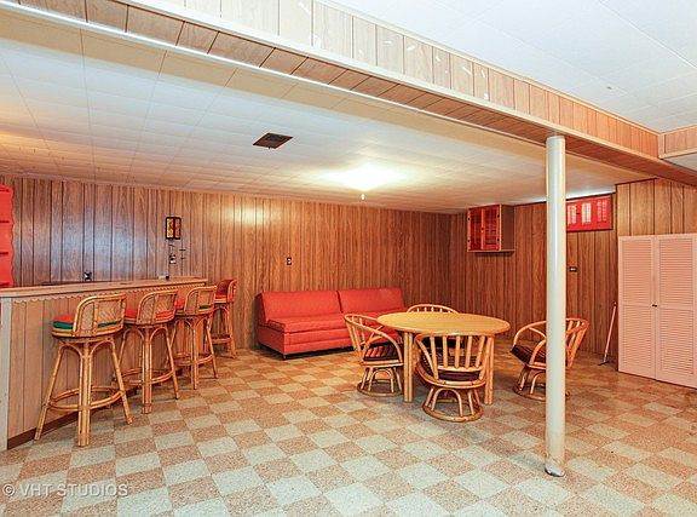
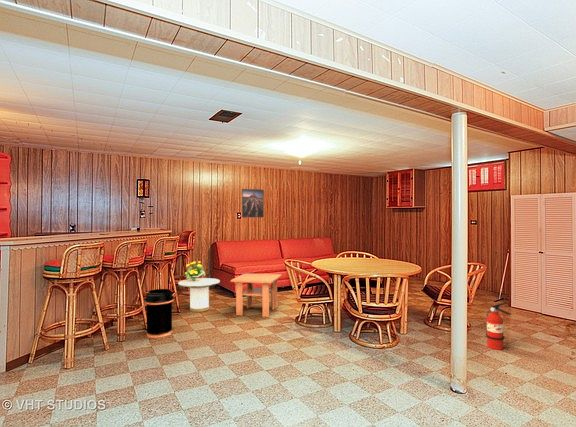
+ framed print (252, 203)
+ fire extinguisher (498, 324)
+ coffee table (257, 294)
+ side table (199, 295)
+ trash can (159, 312)
+ flowering plant (195, 270)
